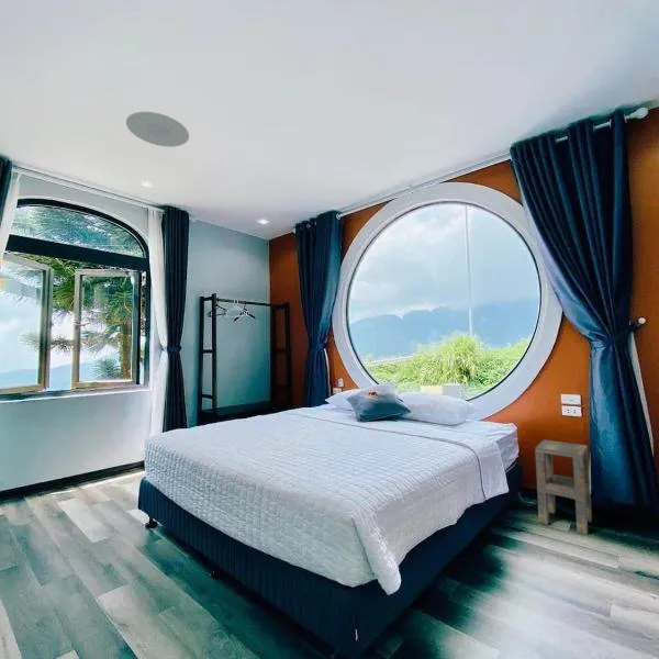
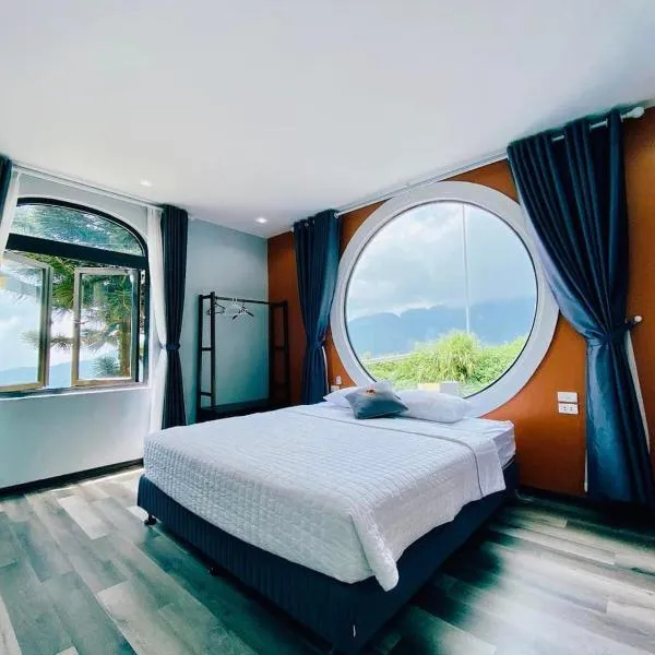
- side table (562, 483)
- plate (158, 129)
